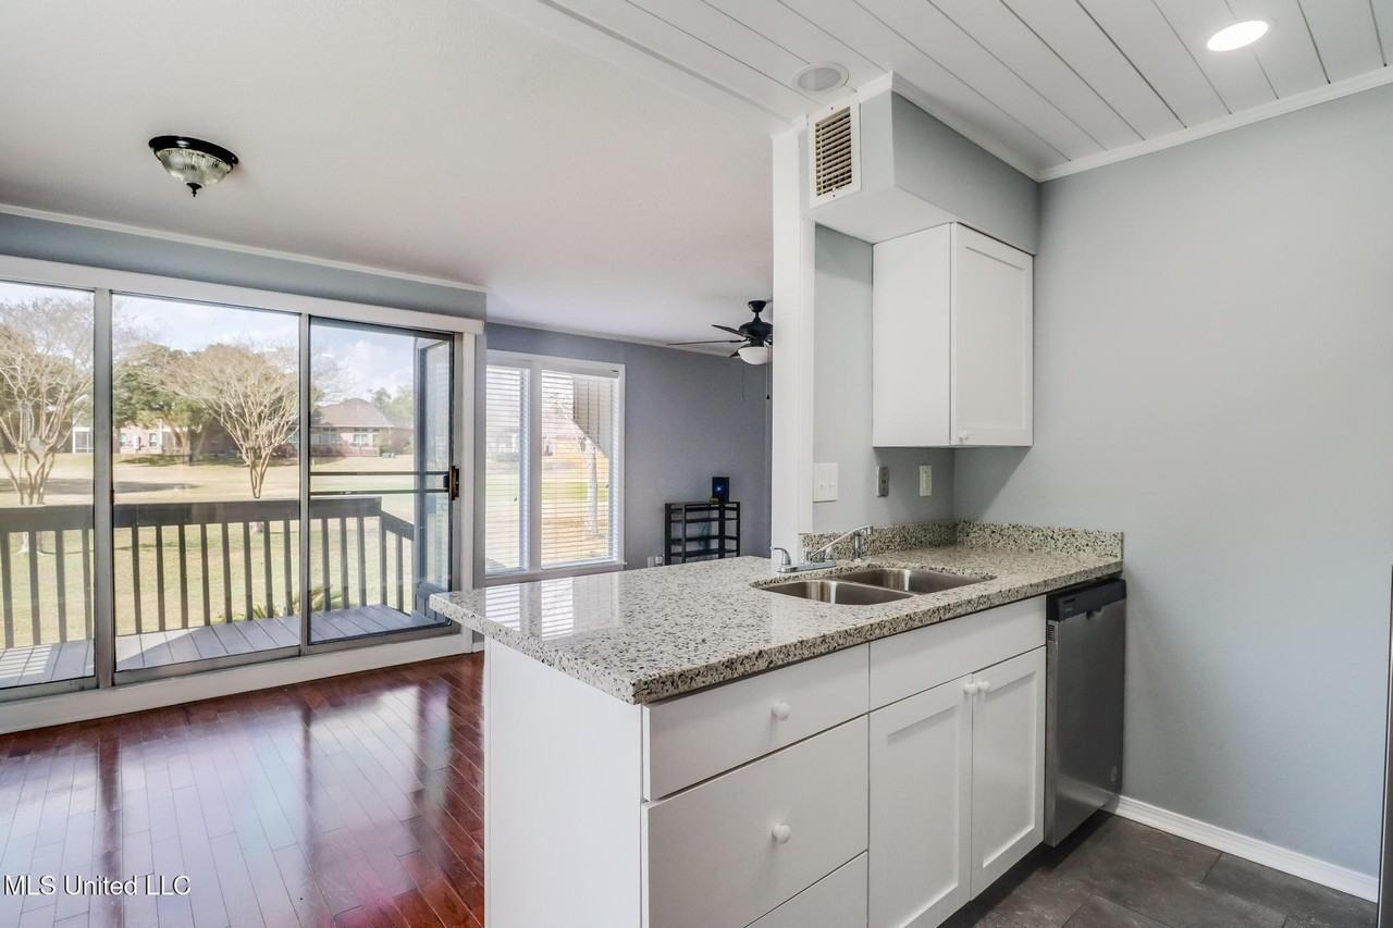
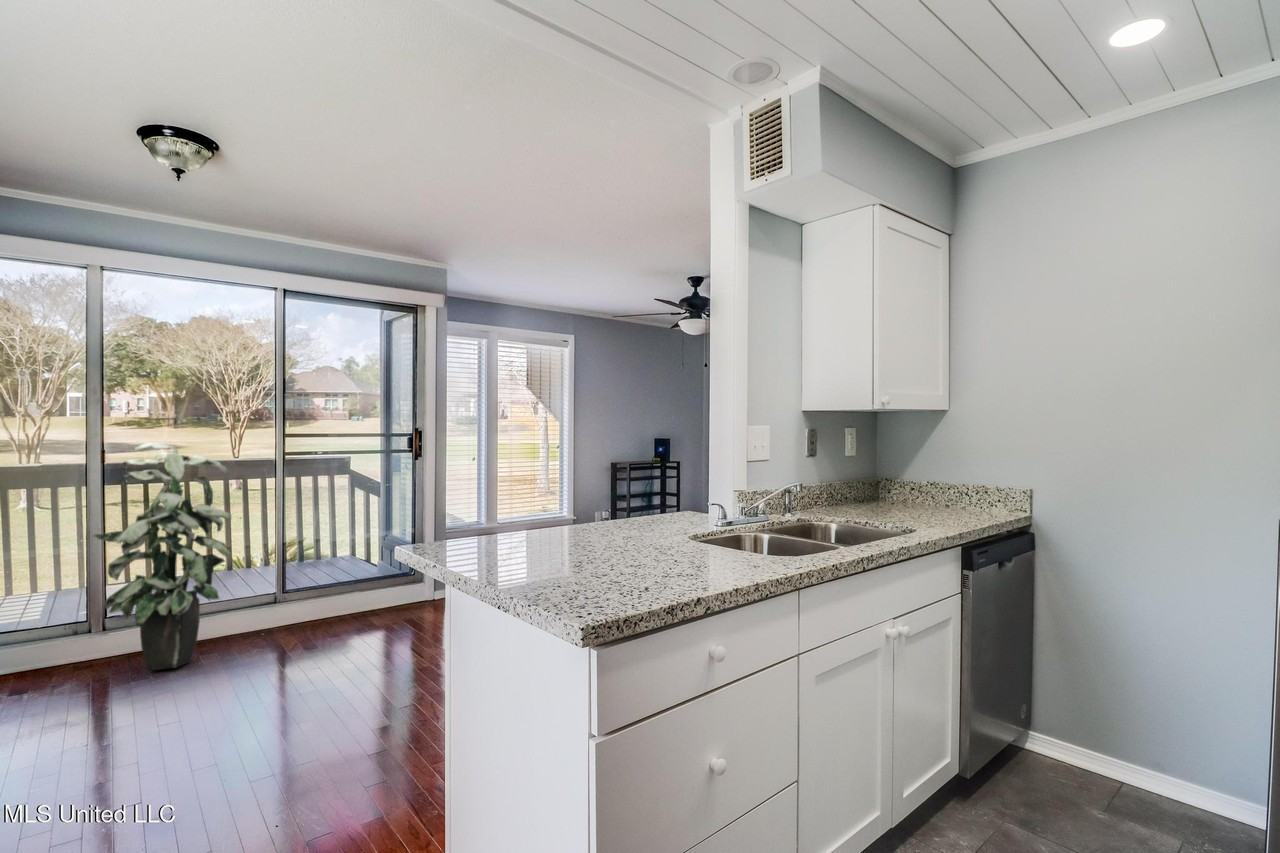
+ indoor plant (165, 553)
